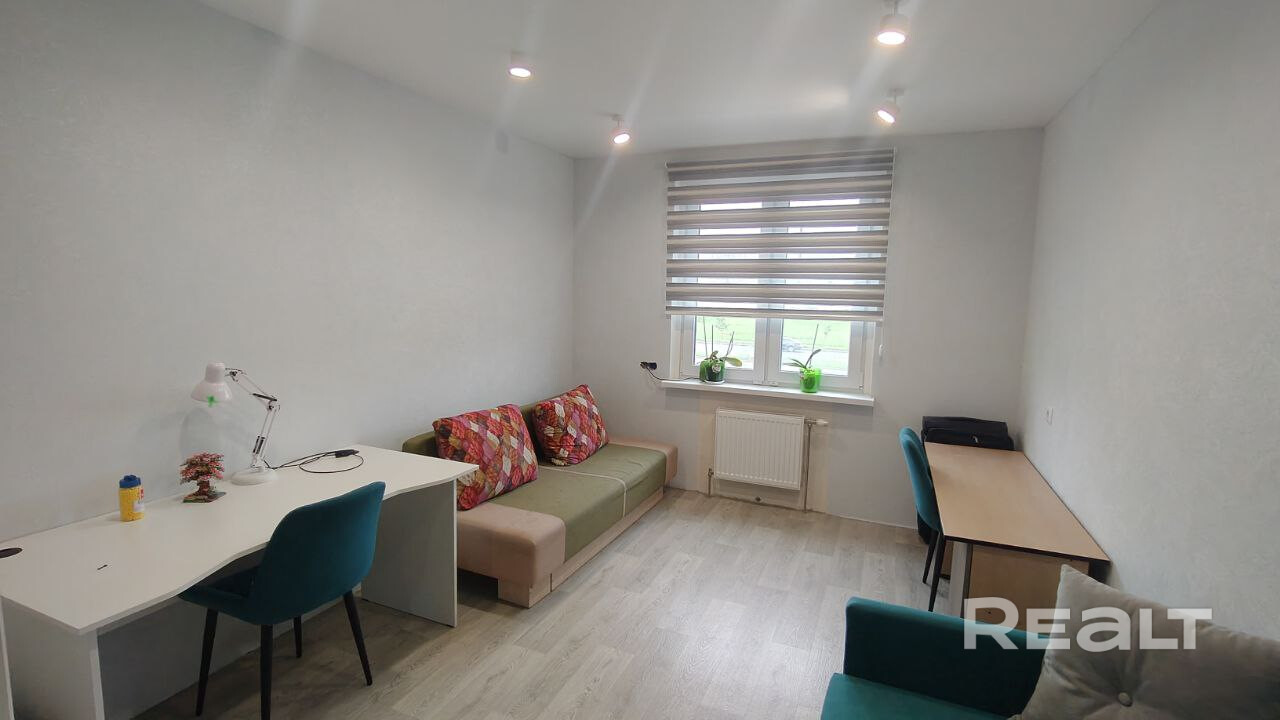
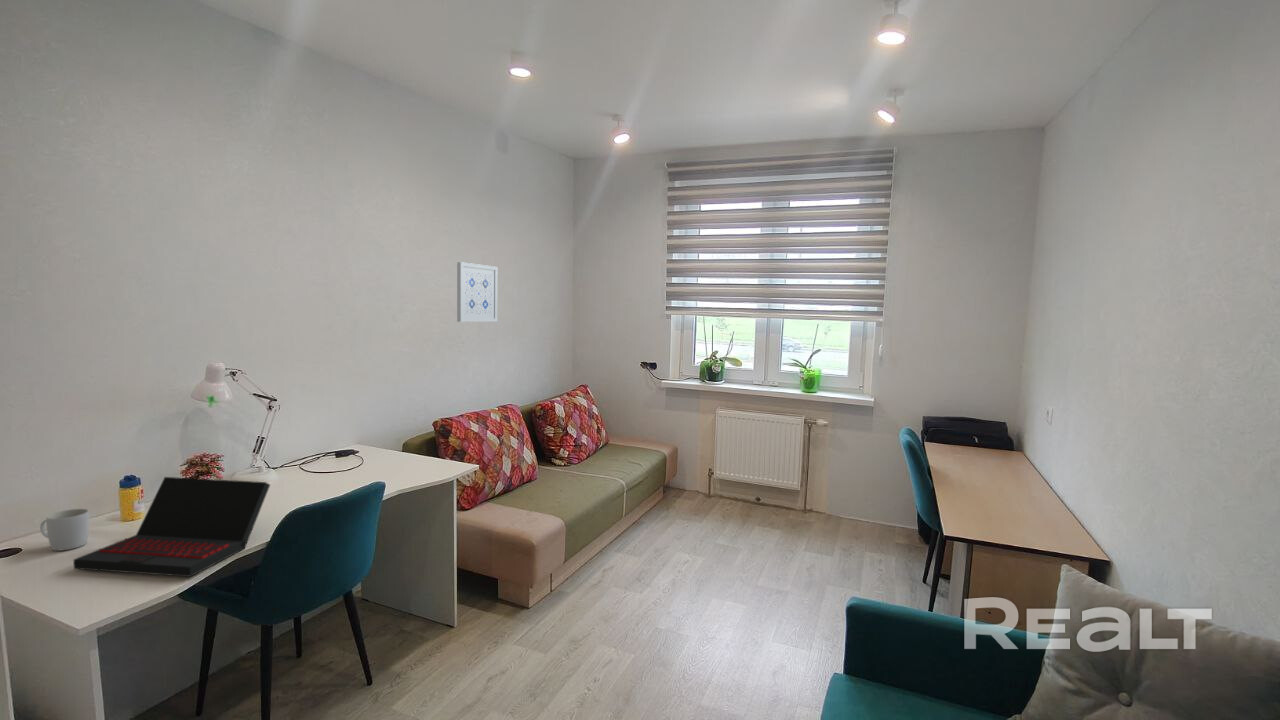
+ mug (62, 529)
+ laptop (179, 521)
+ wall art (478, 293)
